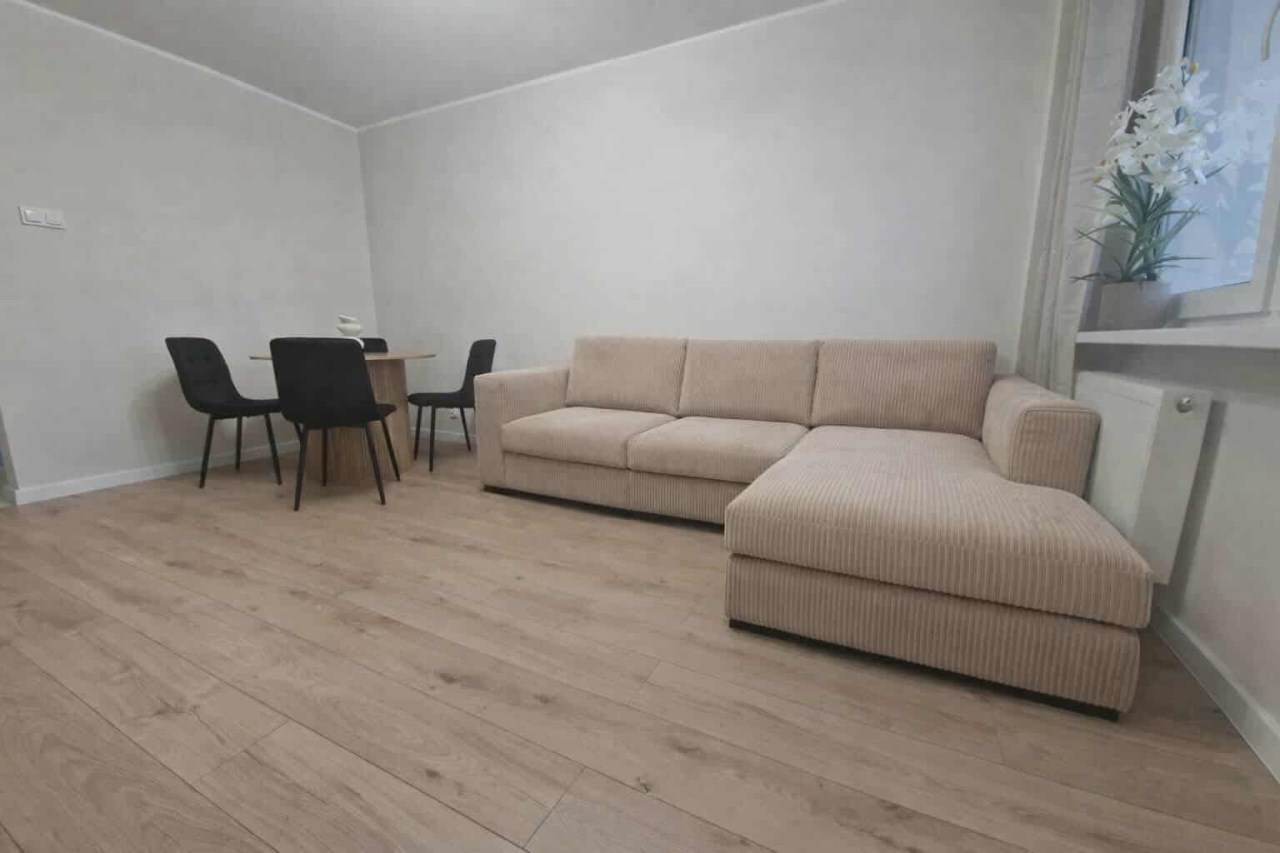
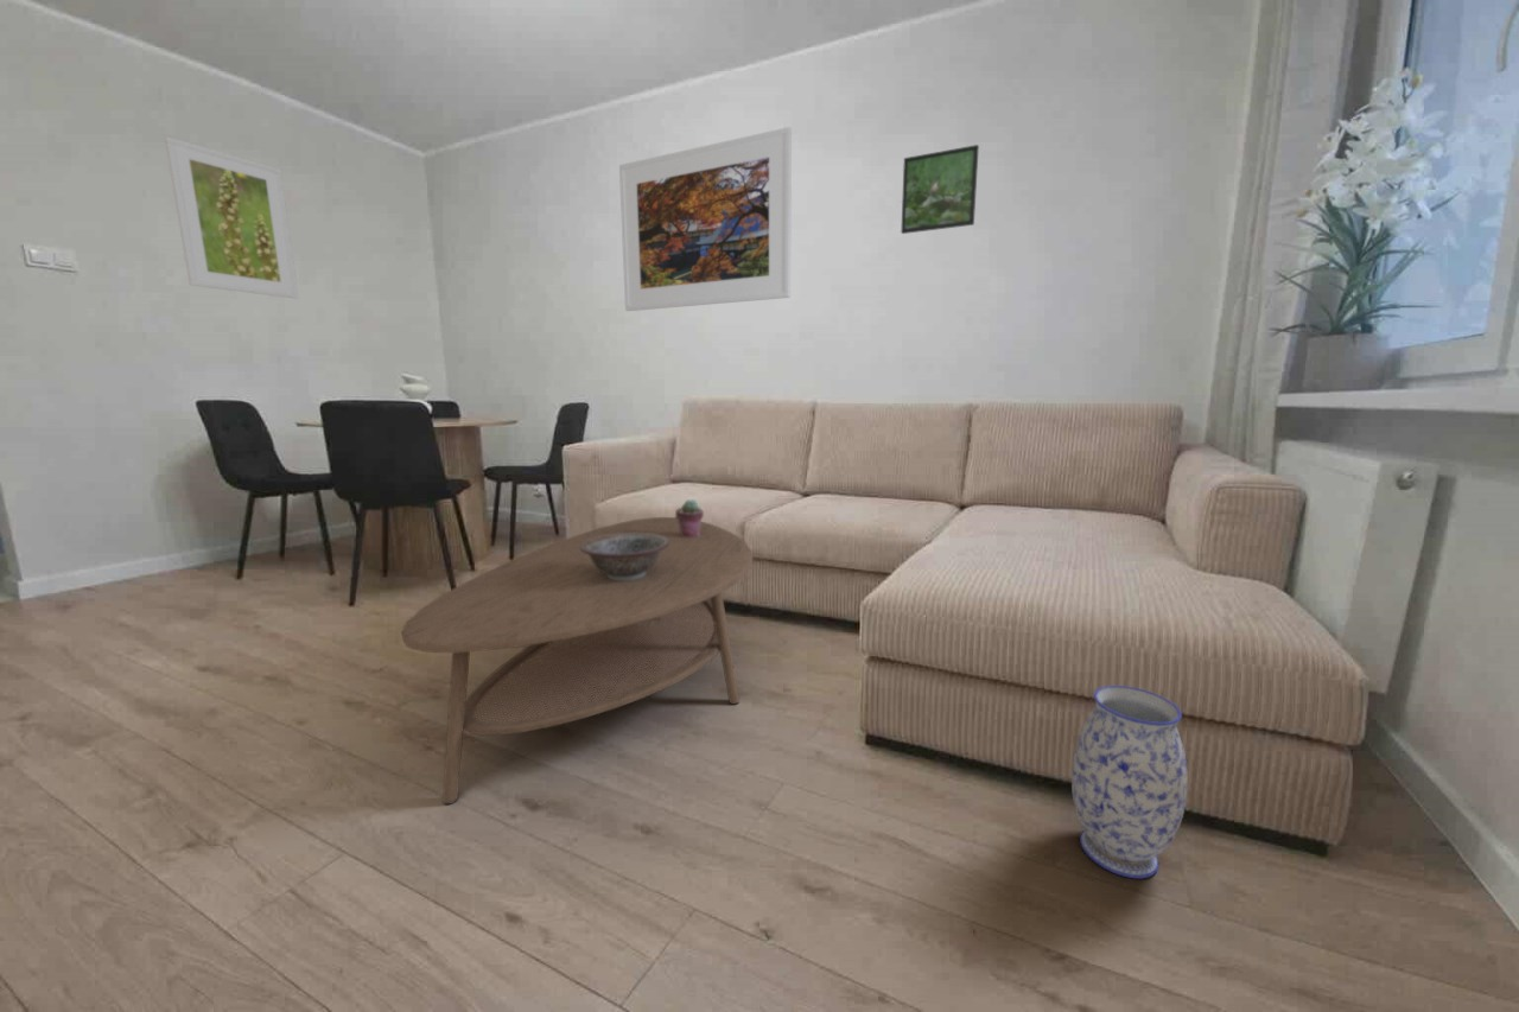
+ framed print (700, 228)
+ decorative bowl (625, 558)
+ potted succulent (689, 516)
+ coffee table (633, 625)
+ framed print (236, 224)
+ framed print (938, 191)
+ vase (1126, 779)
